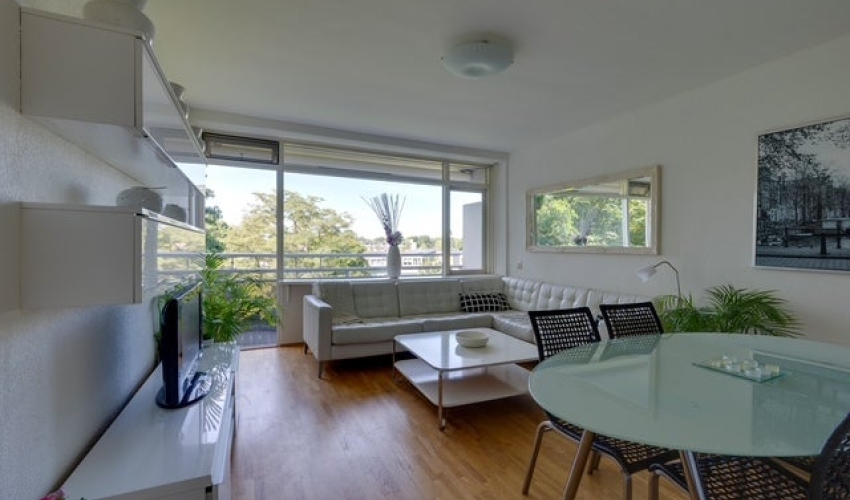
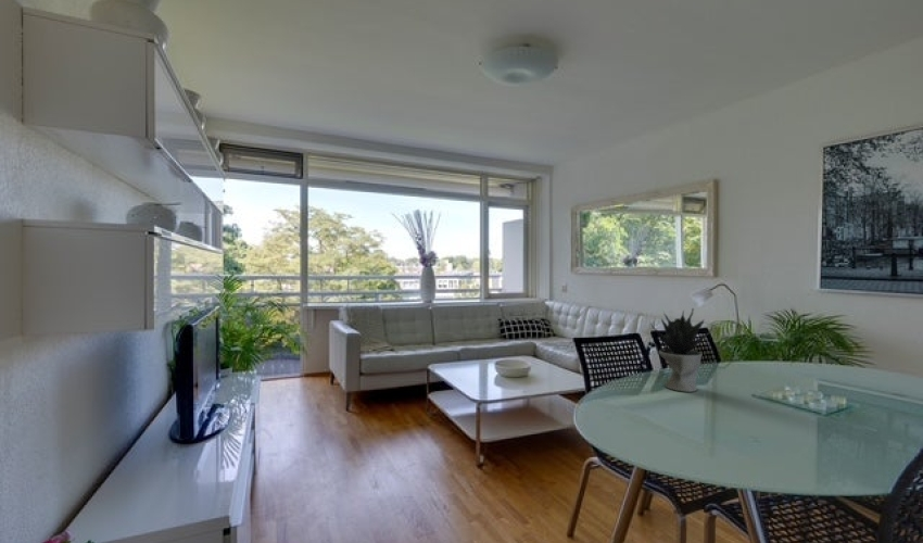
+ potted plant (680, 348)
